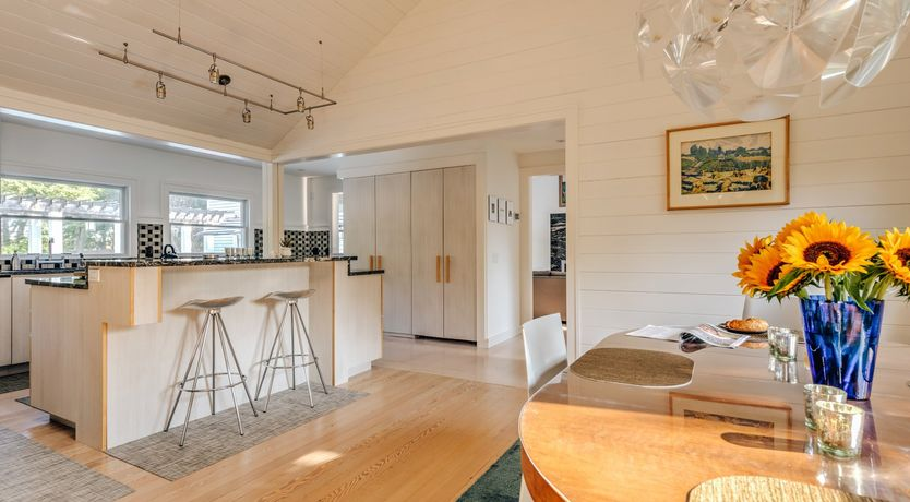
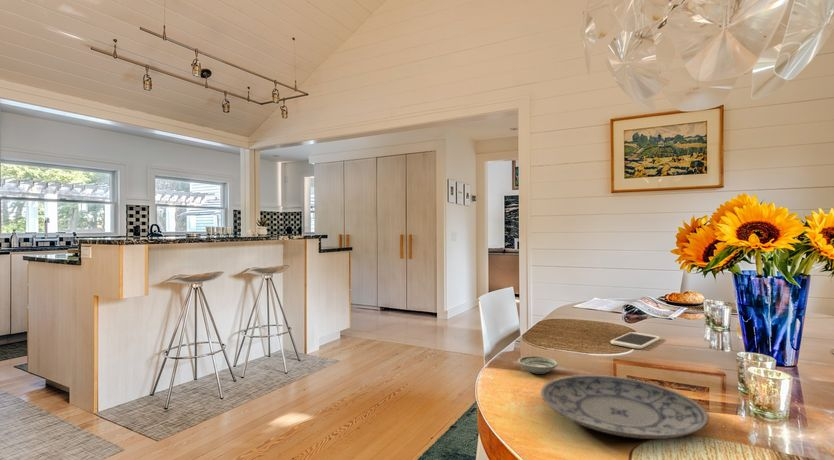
+ smartphone (635, 339)
+ plate (618, 407)
+ saucer (537, 365)
